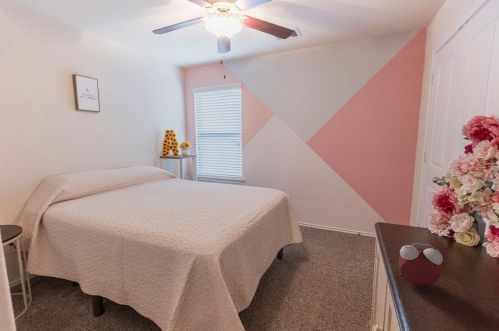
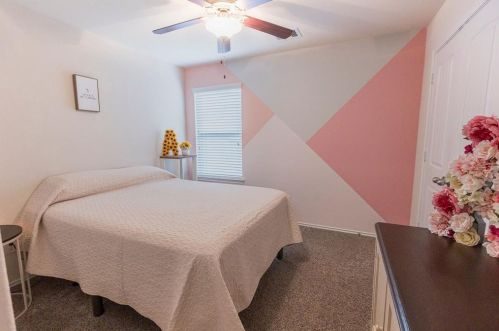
- alarm clock (418, 262)
